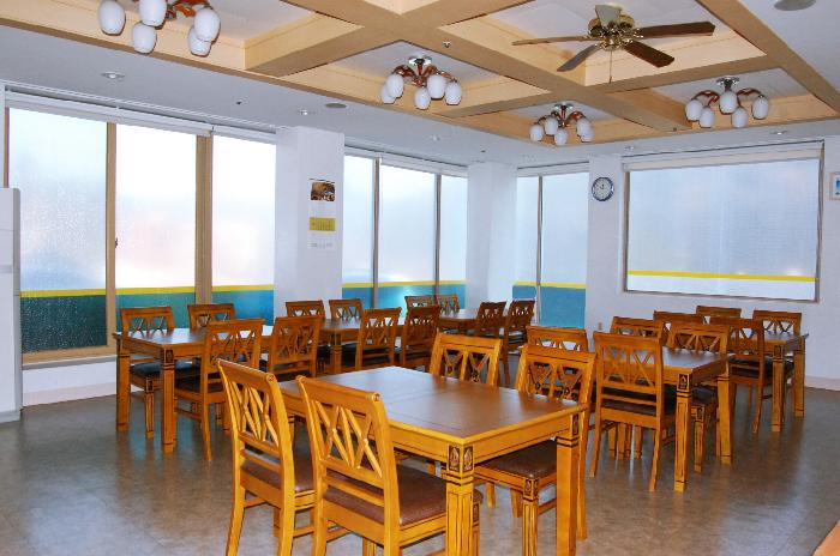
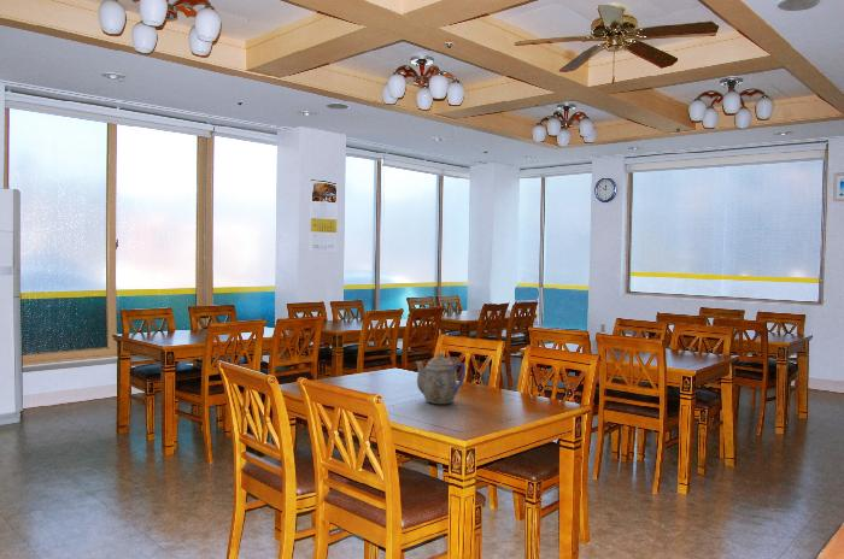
+ teapot (439, 377)
